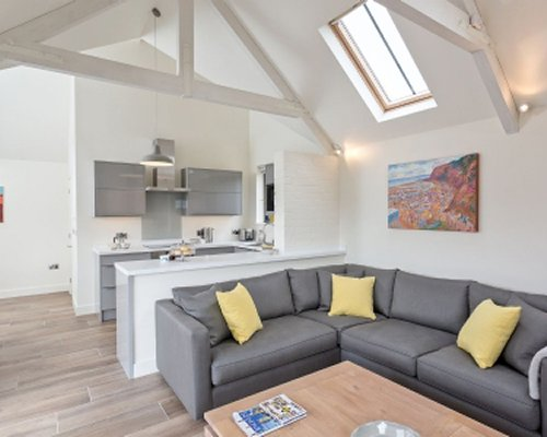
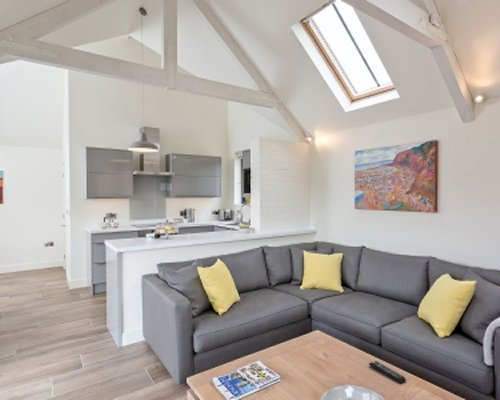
+ remote control (386, 371)
